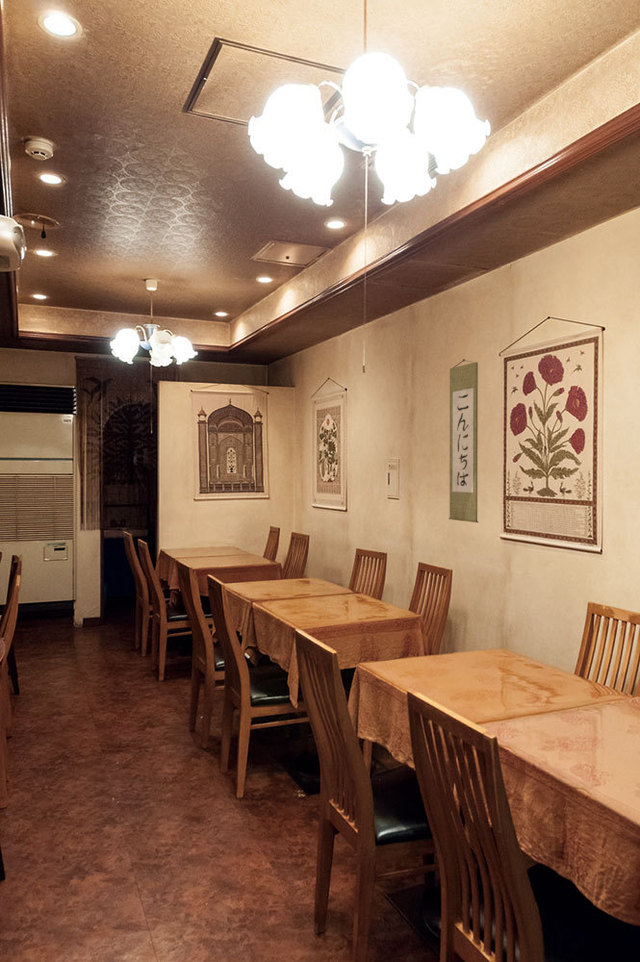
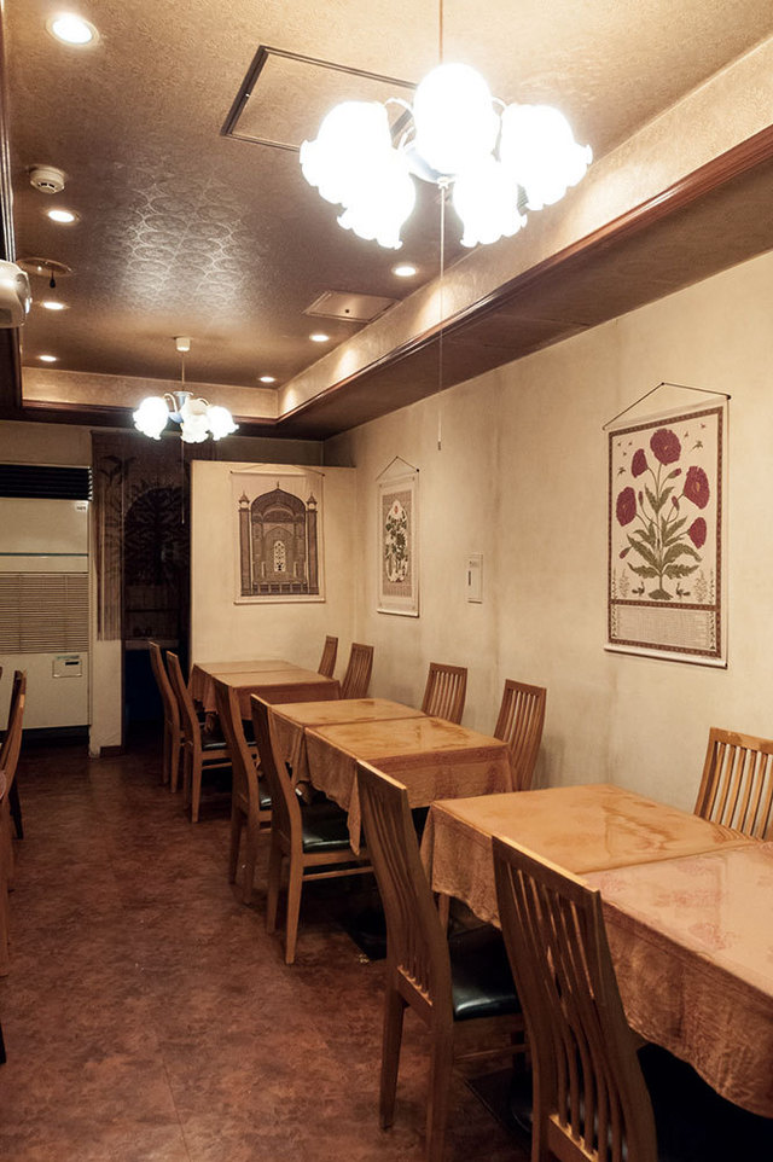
- wall scroll (463, 440)
